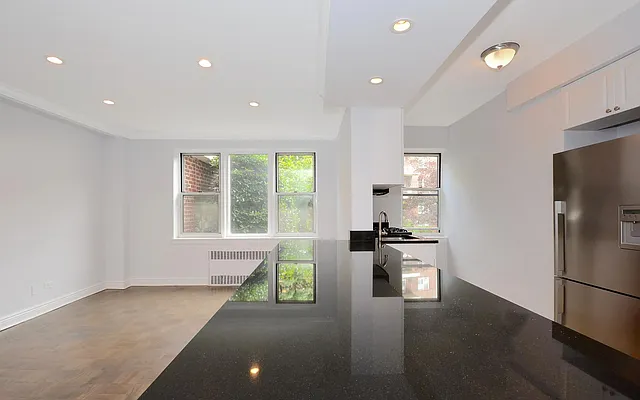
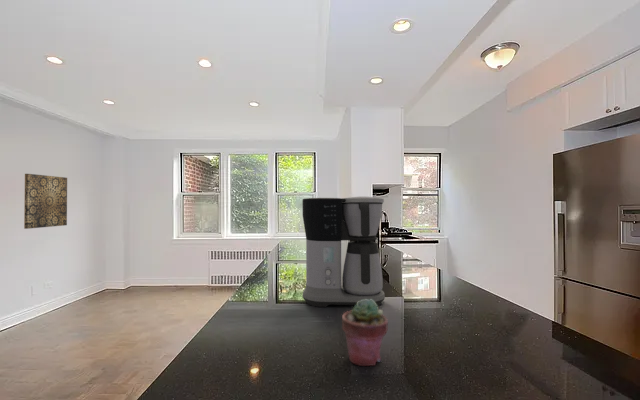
+ potted succulent (364, 329)
+ wall art (47, 201)
+ coffee maker (340, 249)
